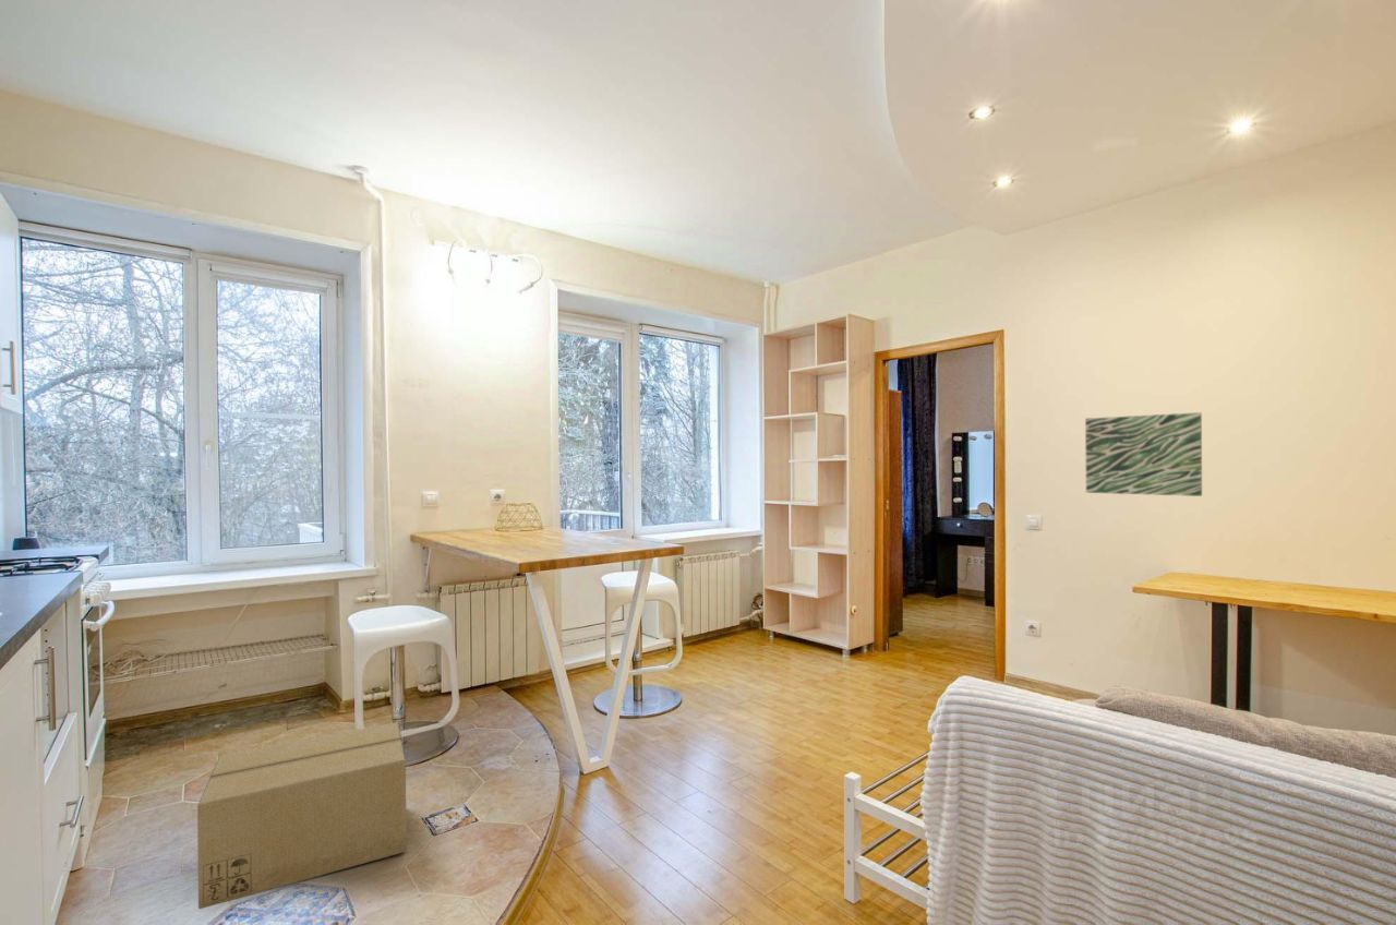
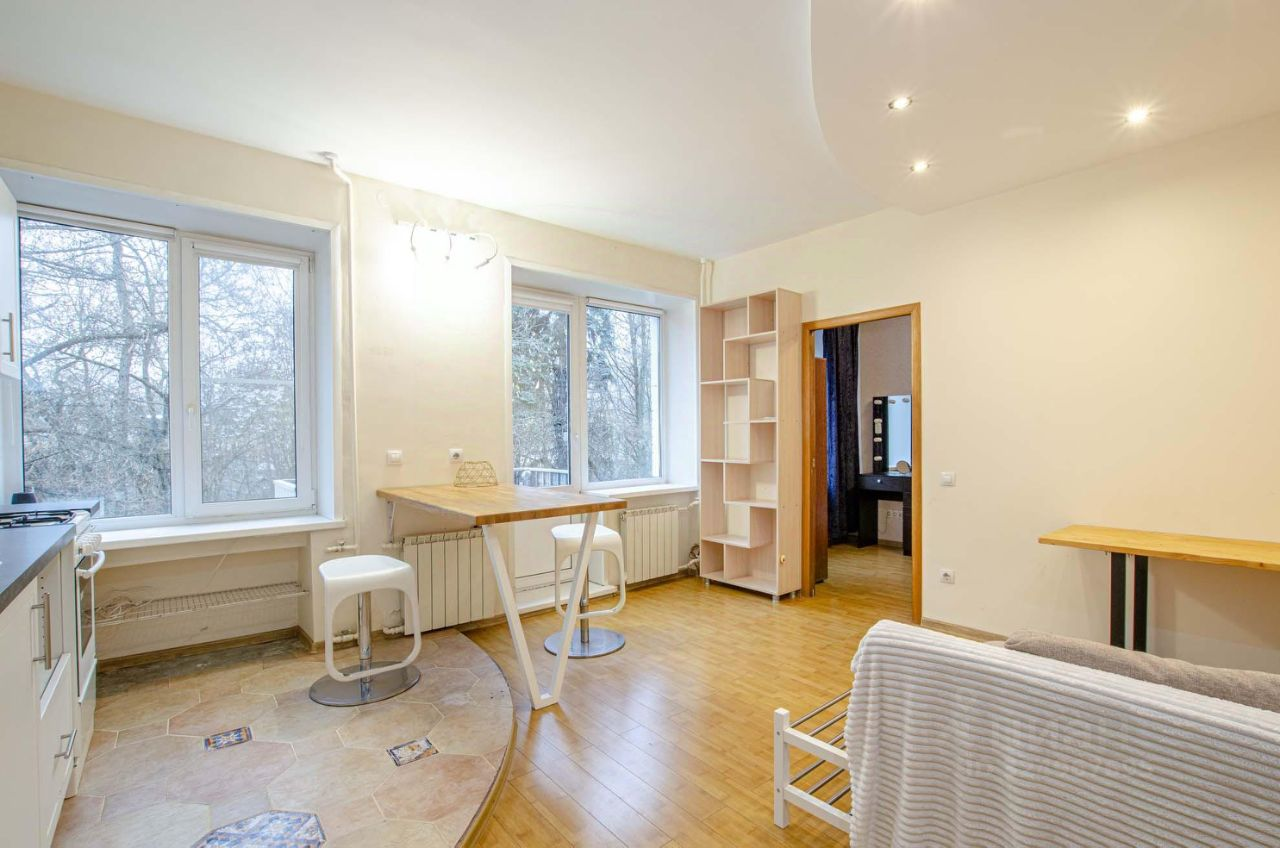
- cardboard box (312, 803)
- wall art (1140, 455)
